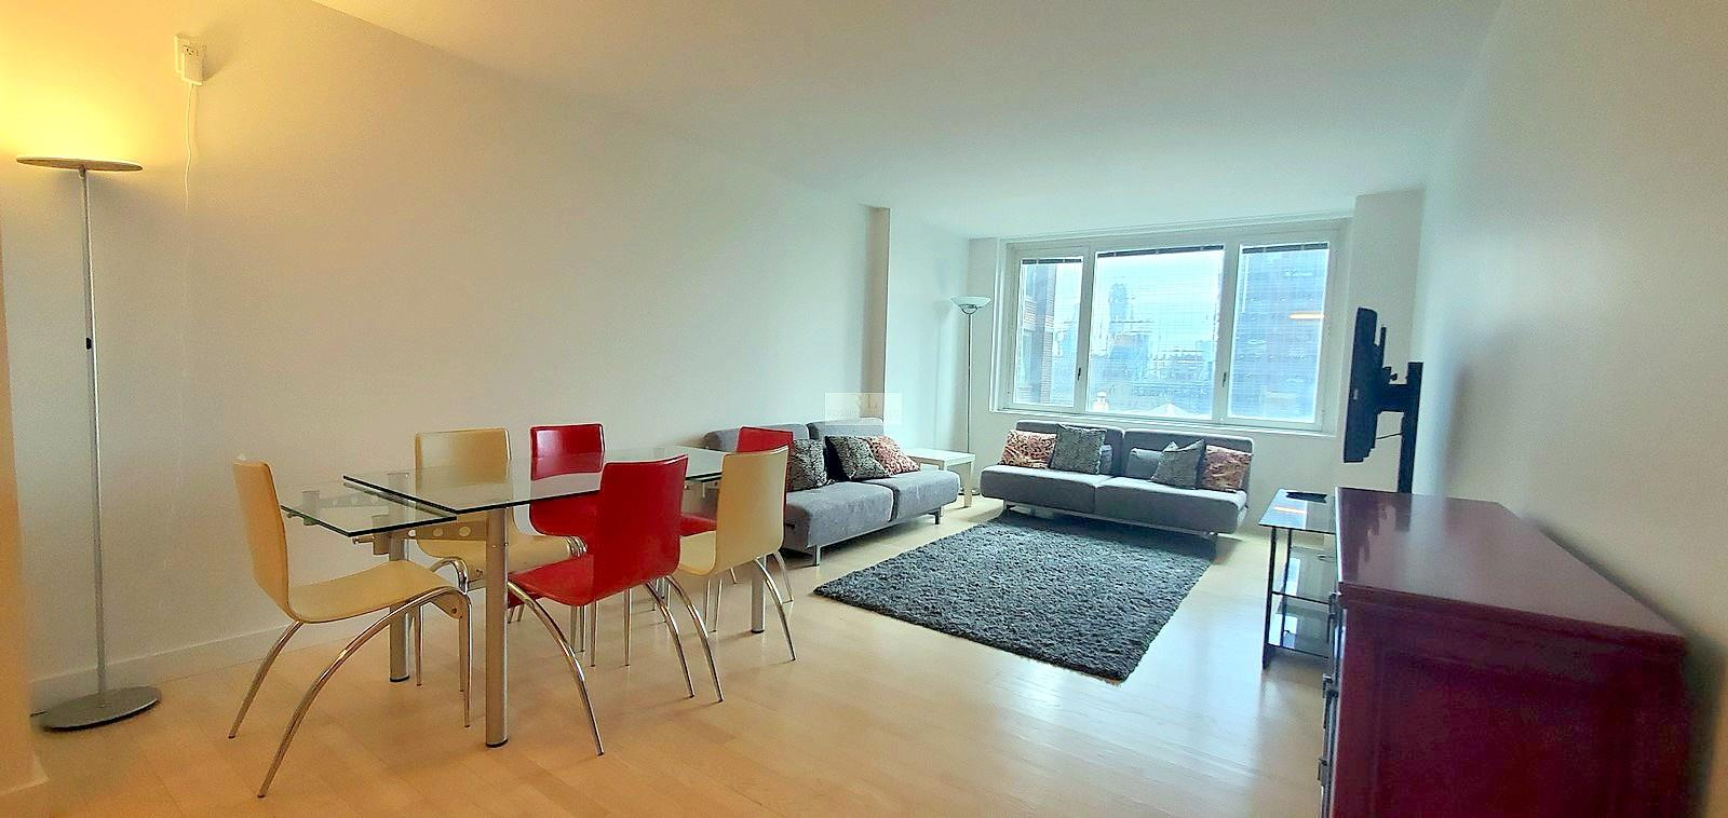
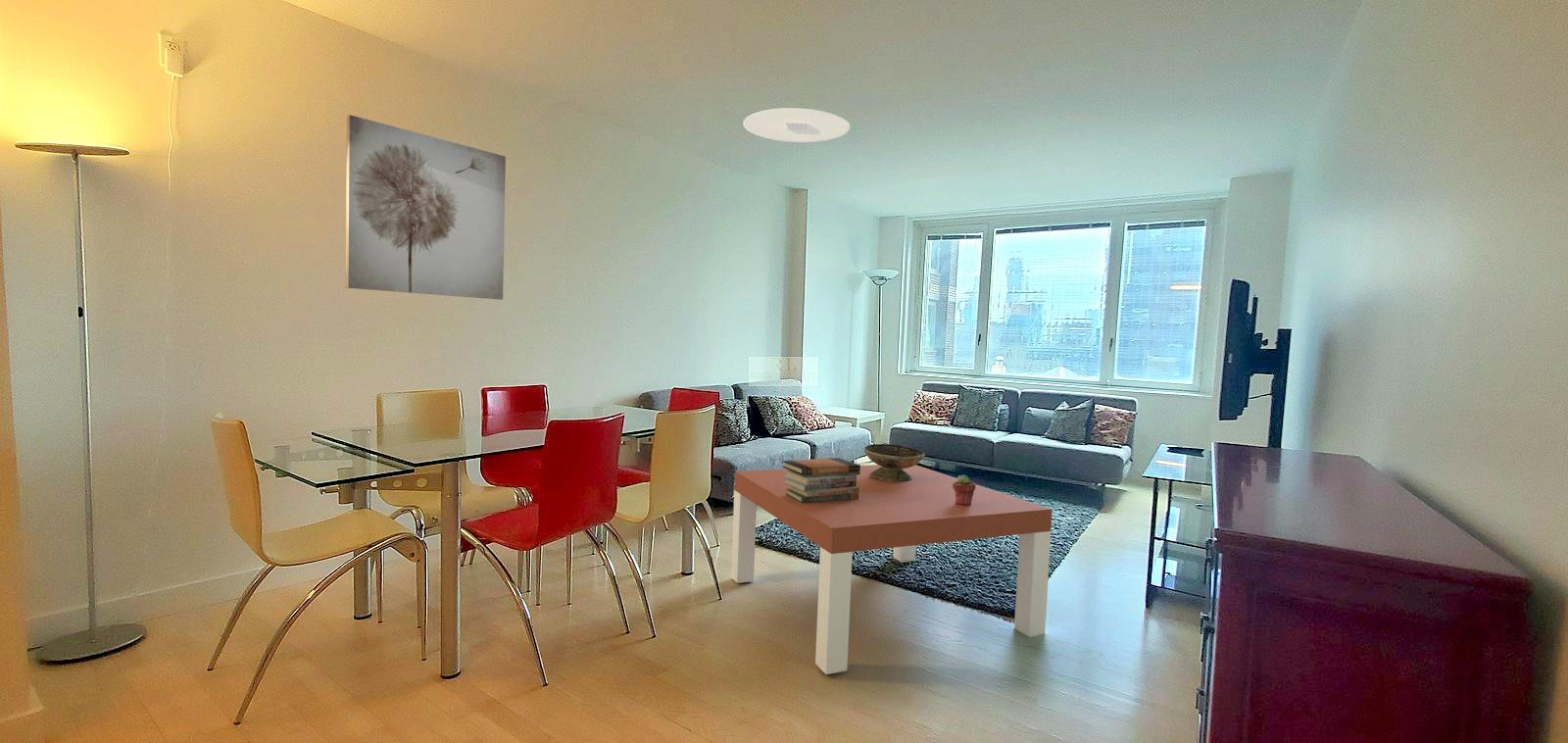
+ wall art (432, 216)
+ ceiling light (796, 121)
+ potted succulent (963, 488)
+ coffee table (877, 546)
+ decorative bowl (894, 463)
+ book stack (820, 479)
